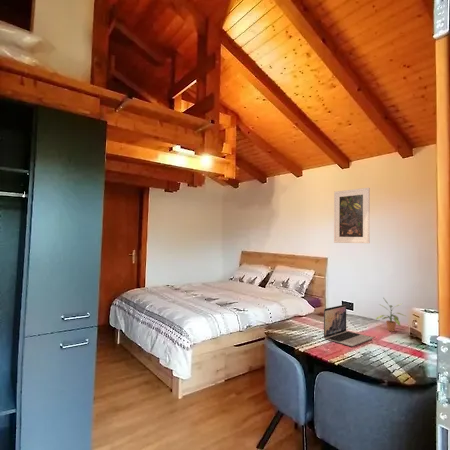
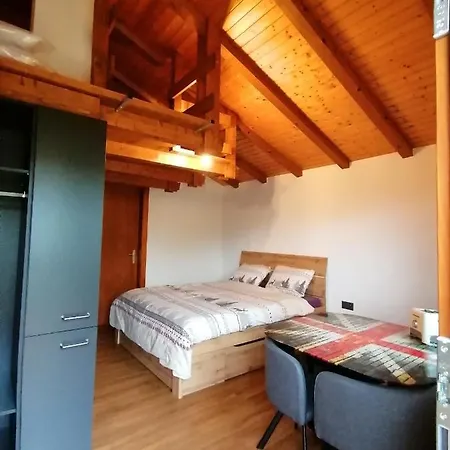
- potted plant (389, 311)
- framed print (351, 216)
- laptop (345, 324)
